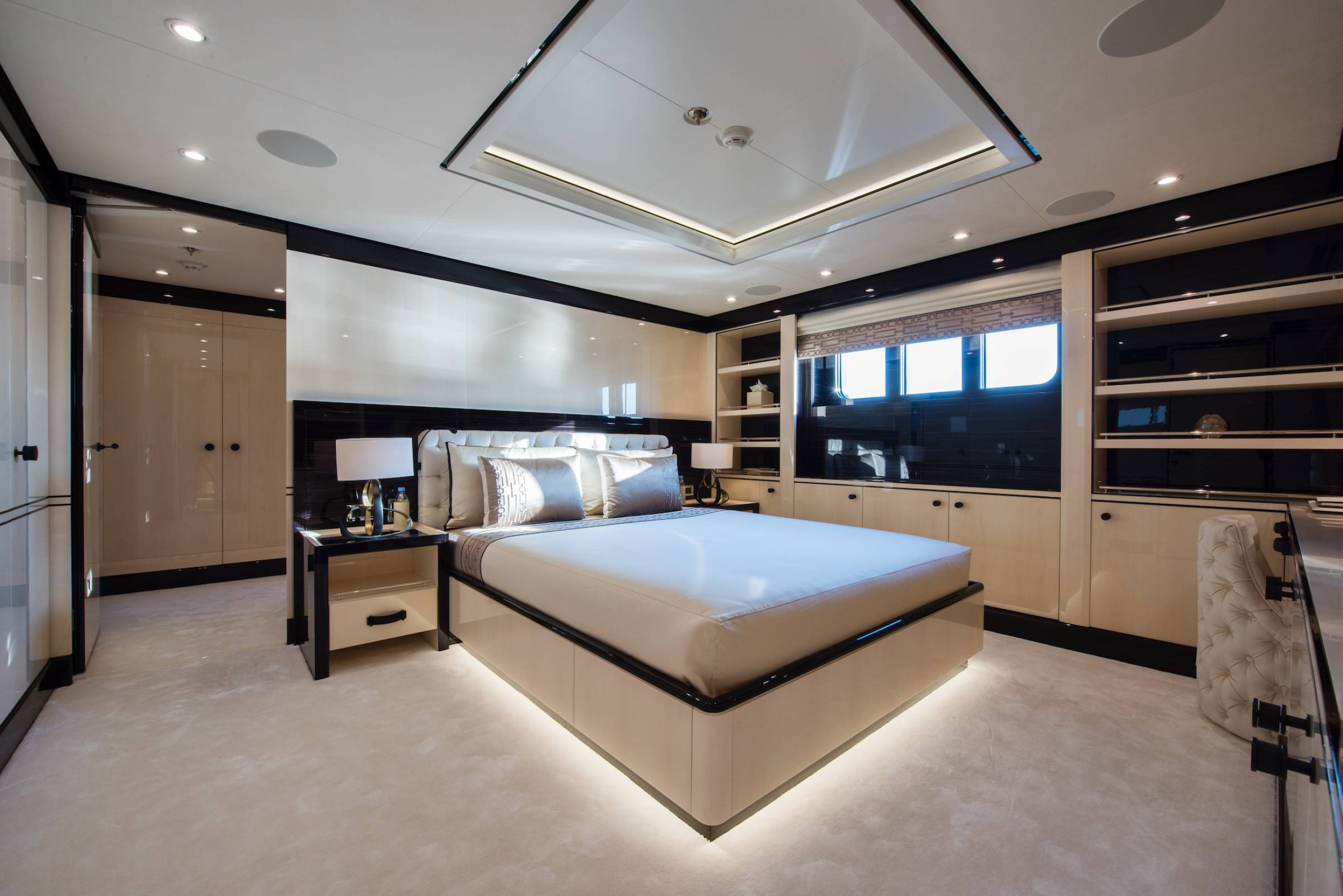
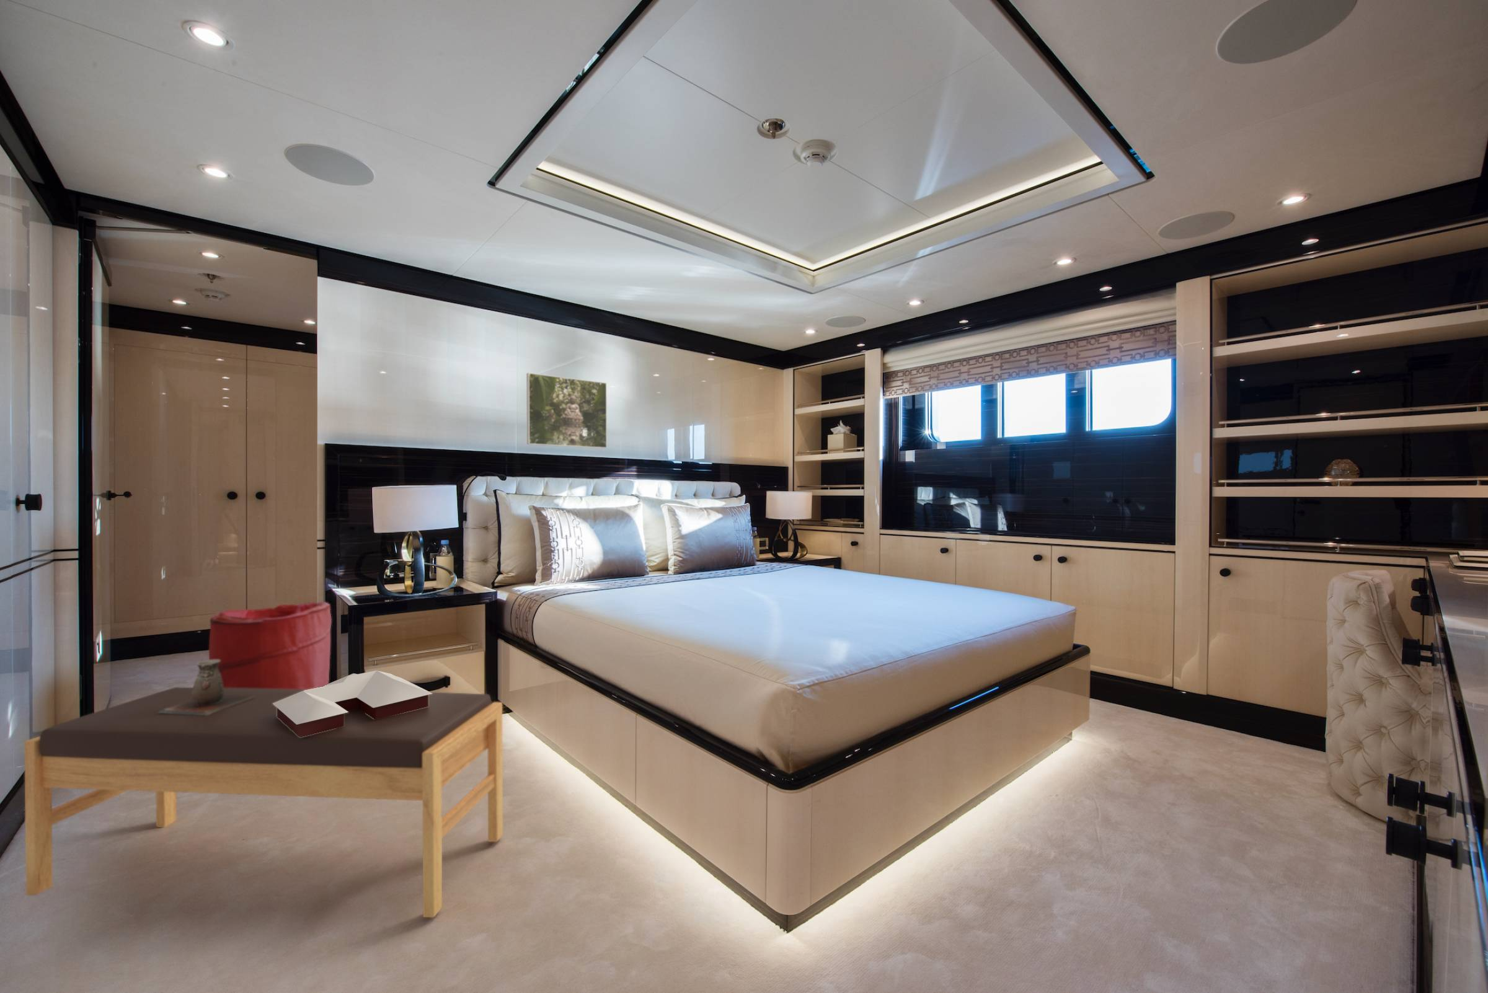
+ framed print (568, 412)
+ bench (284, 786)
+ laundry hamper (273, 669)
+ books (350, 694)
+ decorative vase (208, 683)
